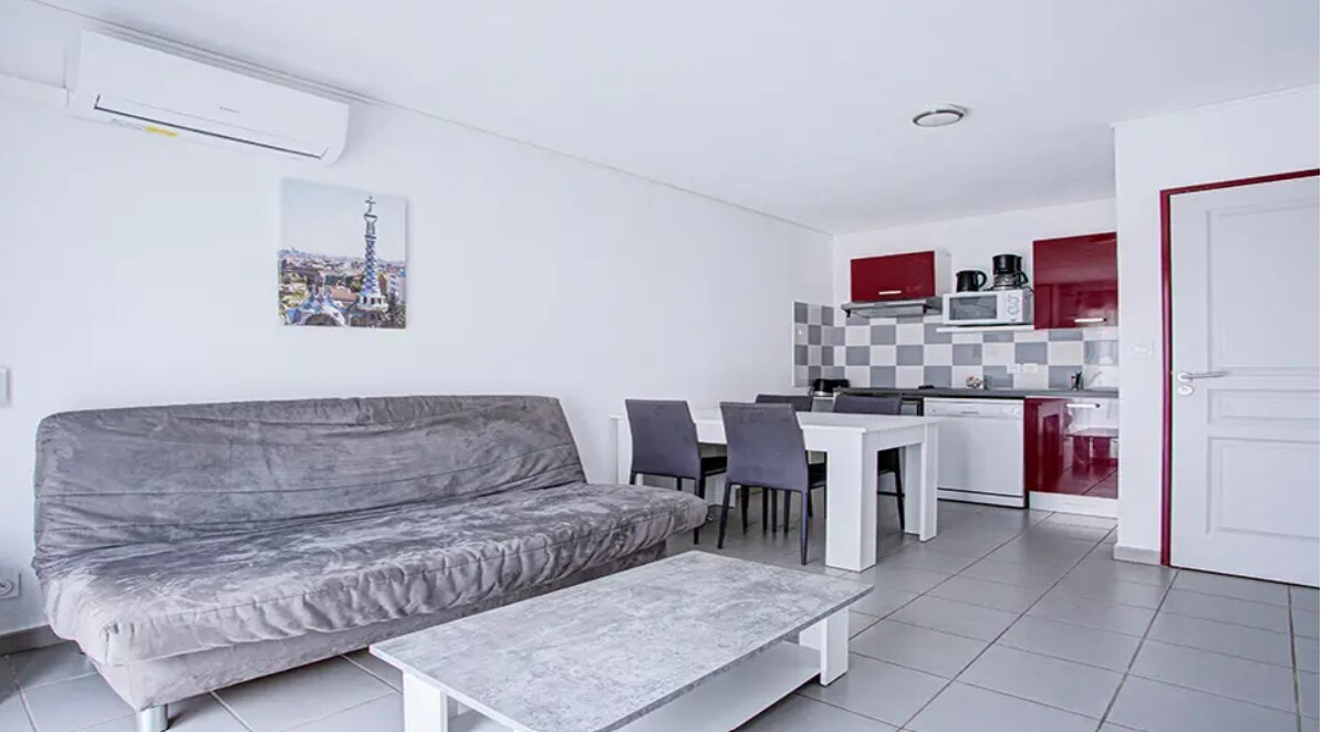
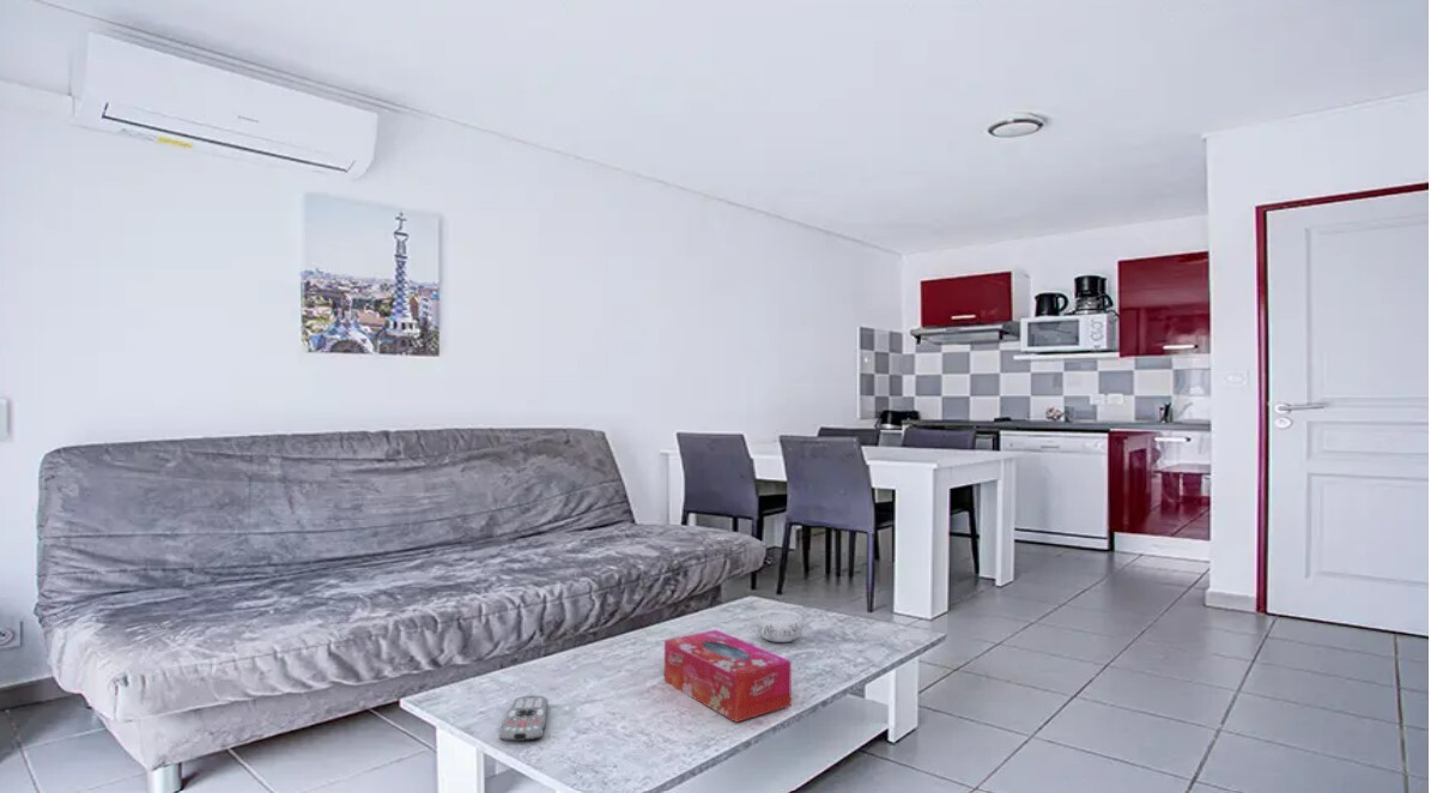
+ tissue box (724, 671)
+ decorative bowl (777, 628)
+ remote control (526, 716)
